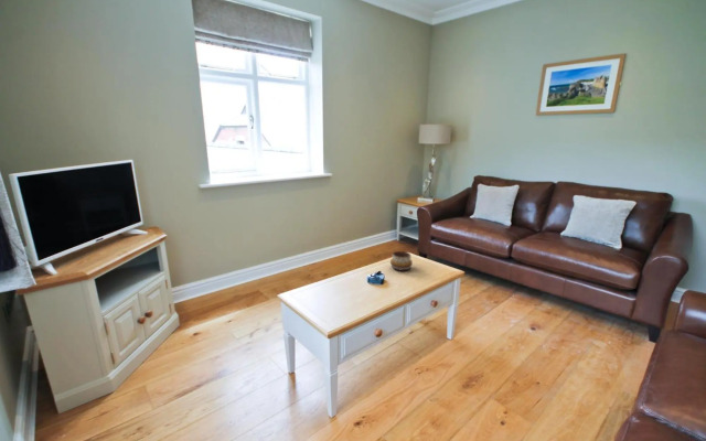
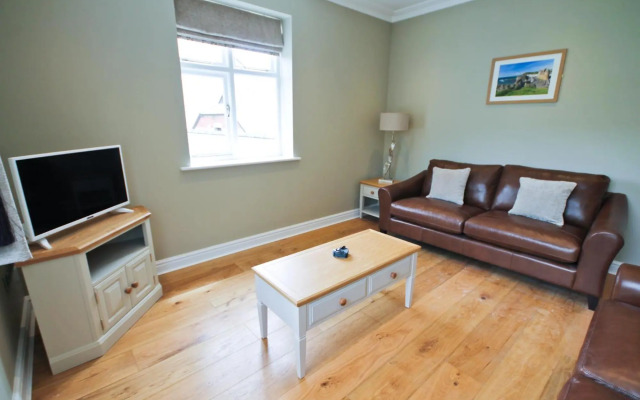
- decorative bowl (400, 260)
